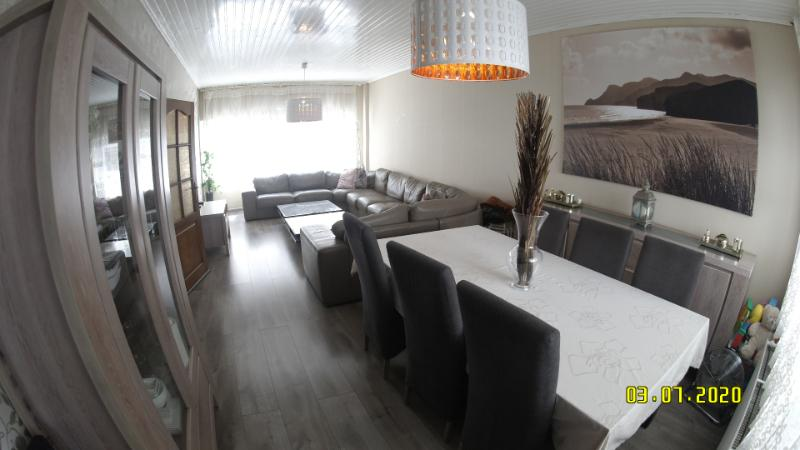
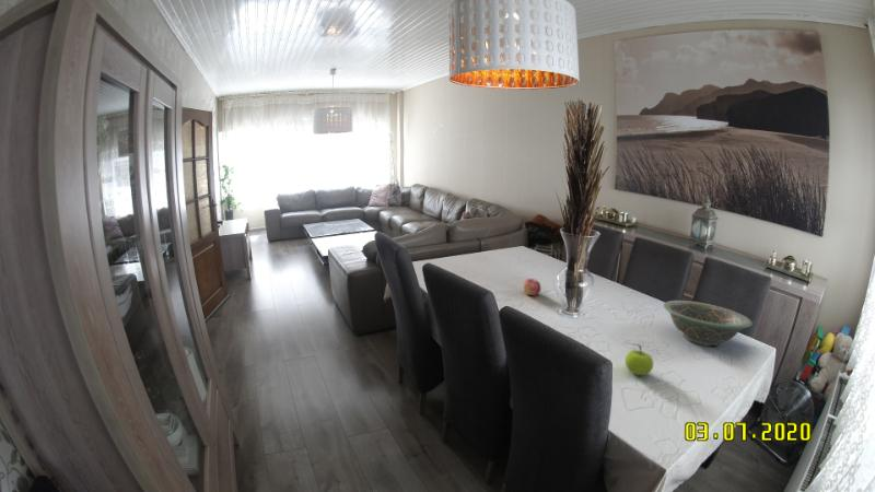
+ decorative bowl (702, 326)
+ fruit (635, 356)
+ apple (532, 286)
